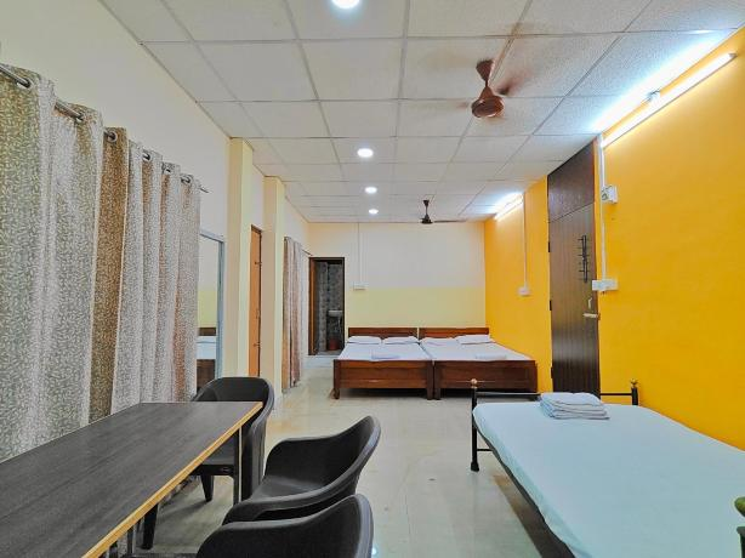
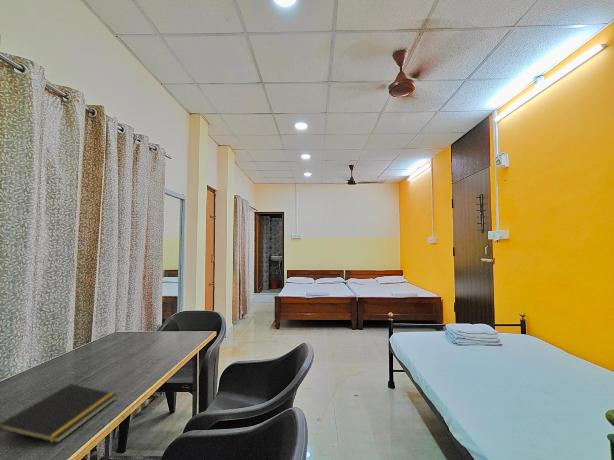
+ notepad (64, 409)
